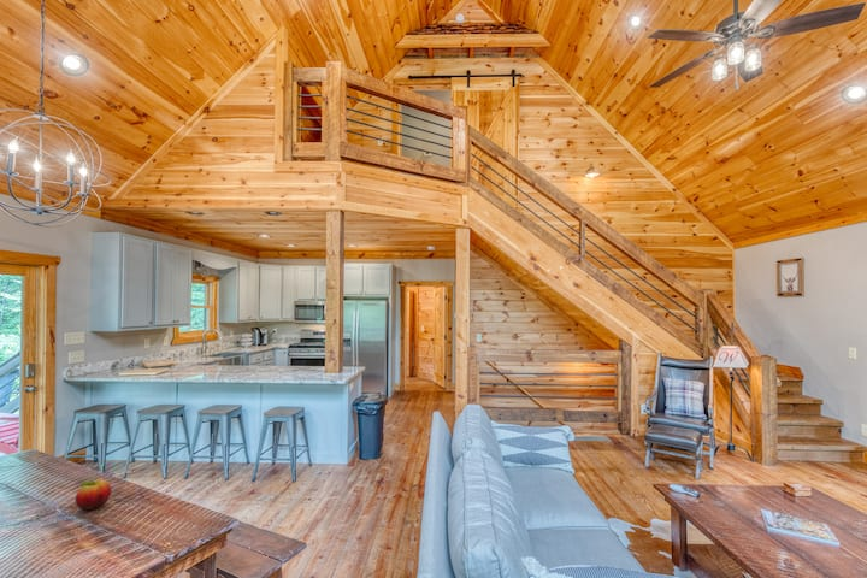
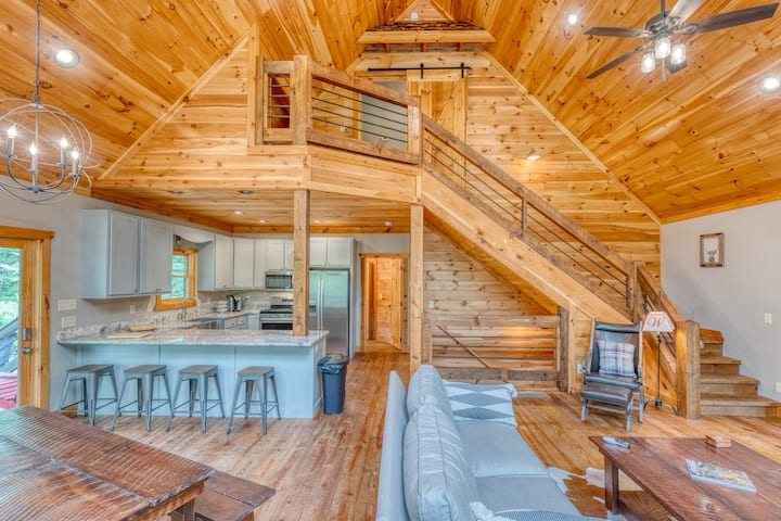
- fruit (93, 493)
